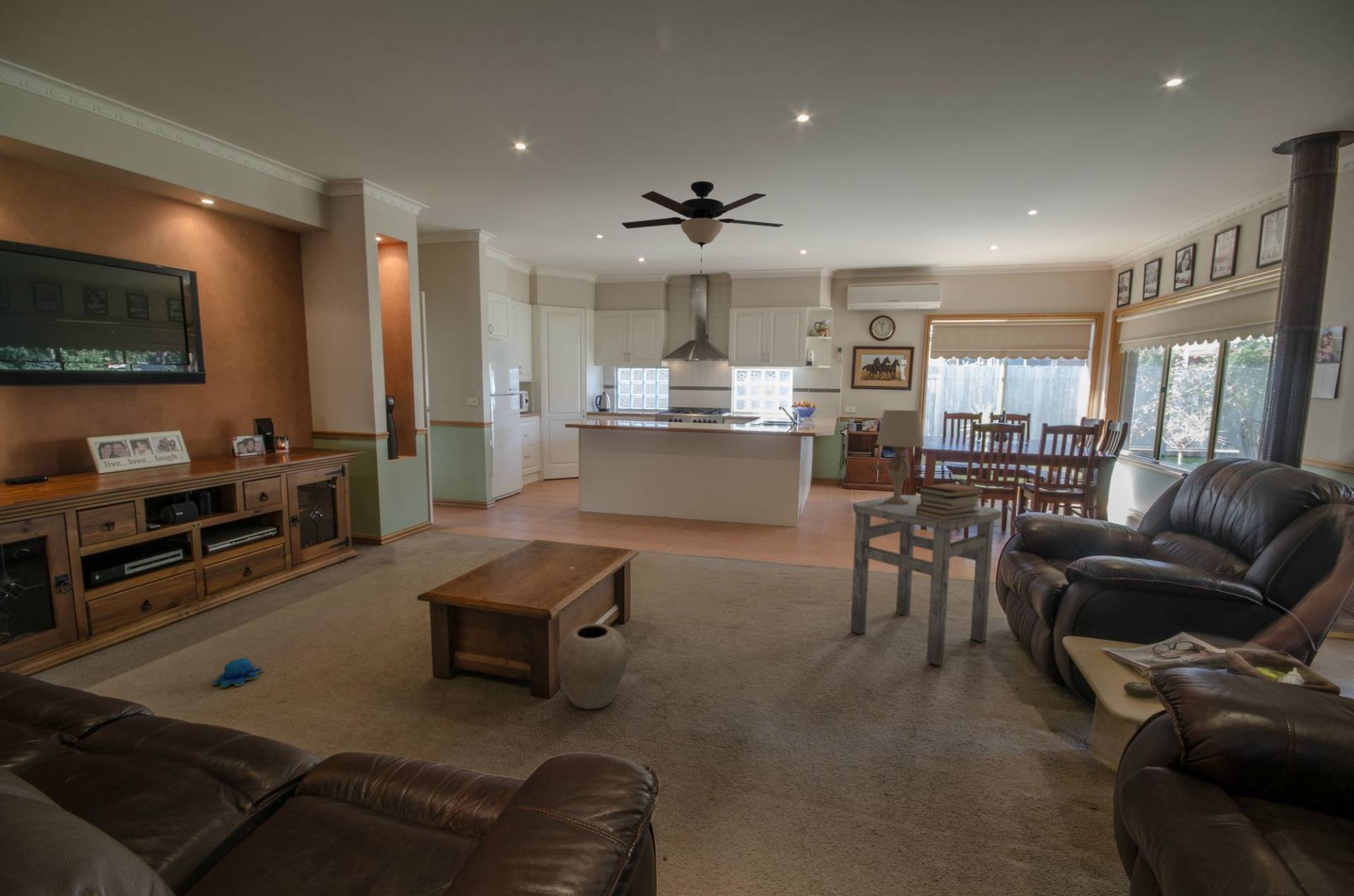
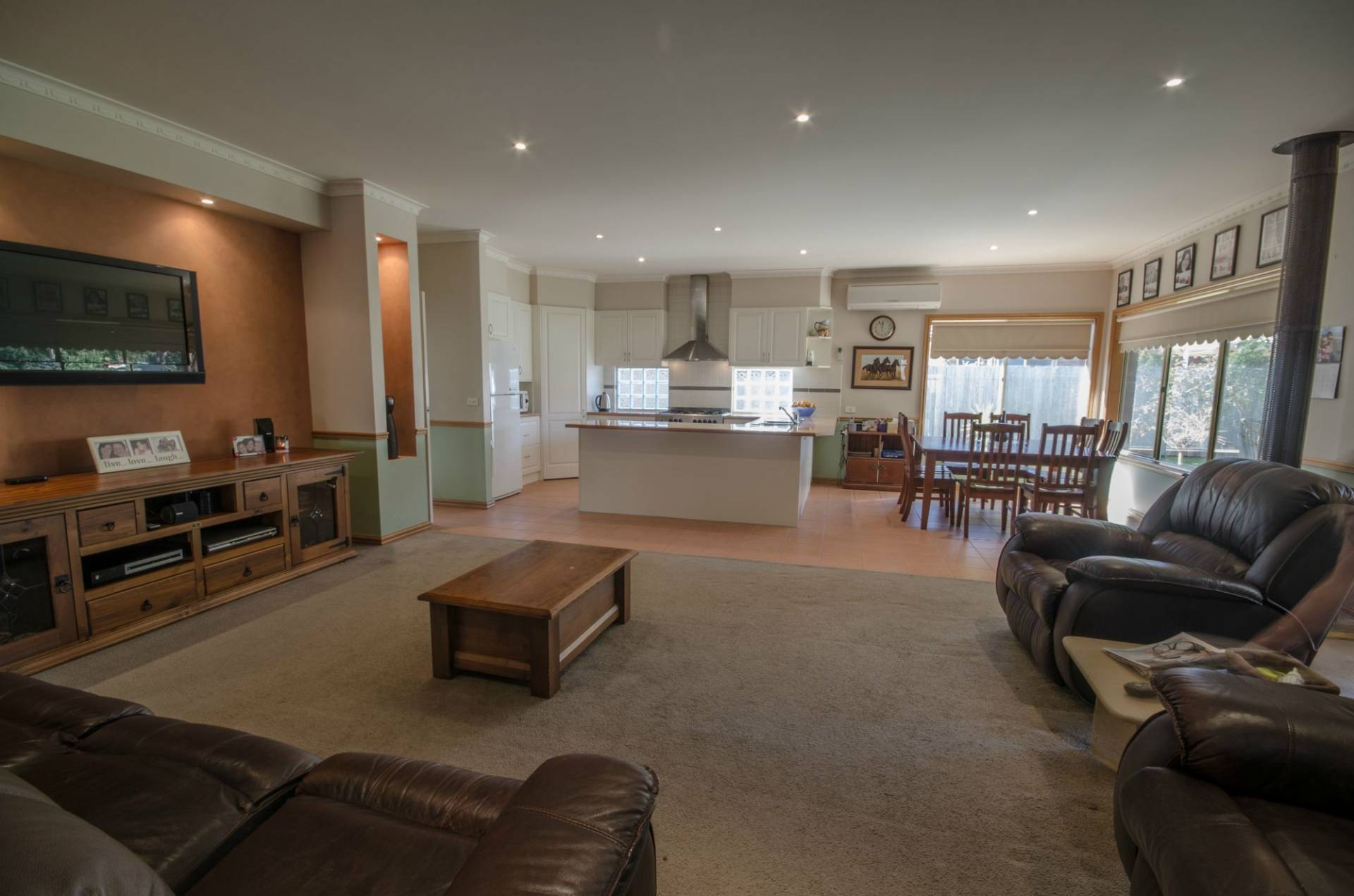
- plush toy (237, 669)
- ceiling fan (702, 231)
- book stack (950, 501)
- vase (592, 665)
- table lamp (898, 456)
- side table (921, 572)
